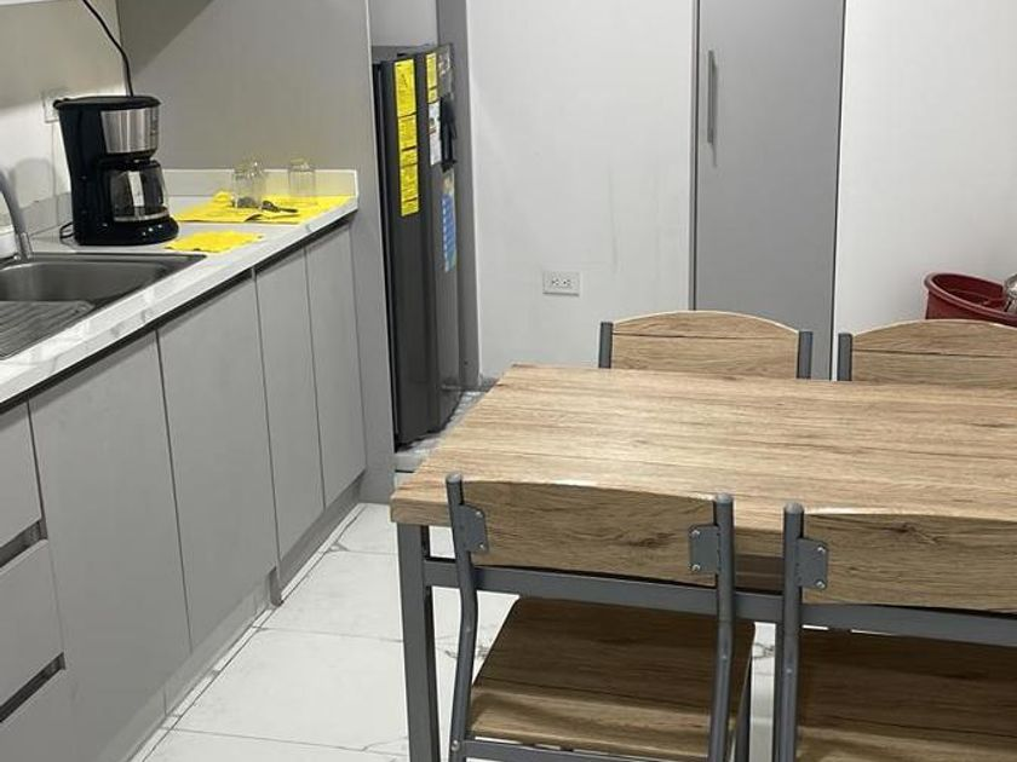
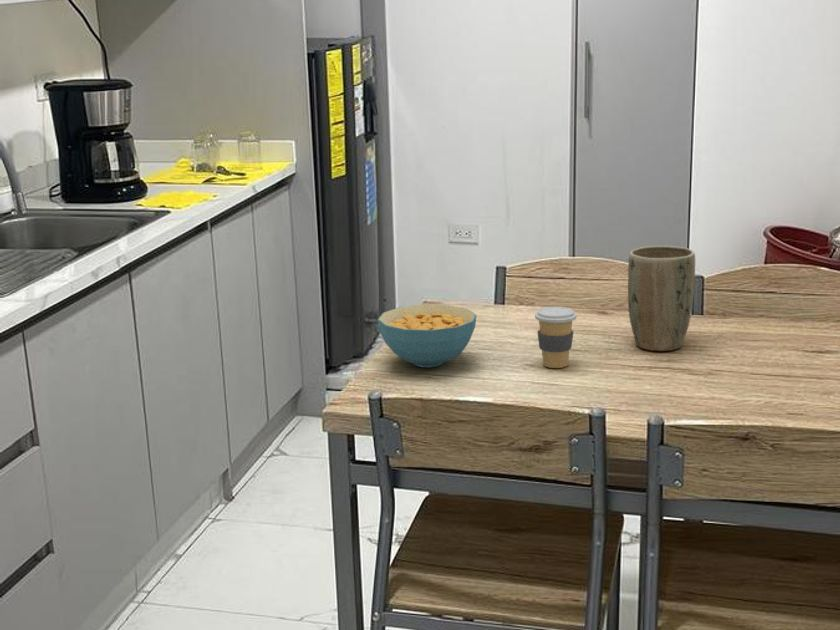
+ cereal bowl (427, 340)
+ plant pot (660, 298)
+ coffee cup (555, 337)
